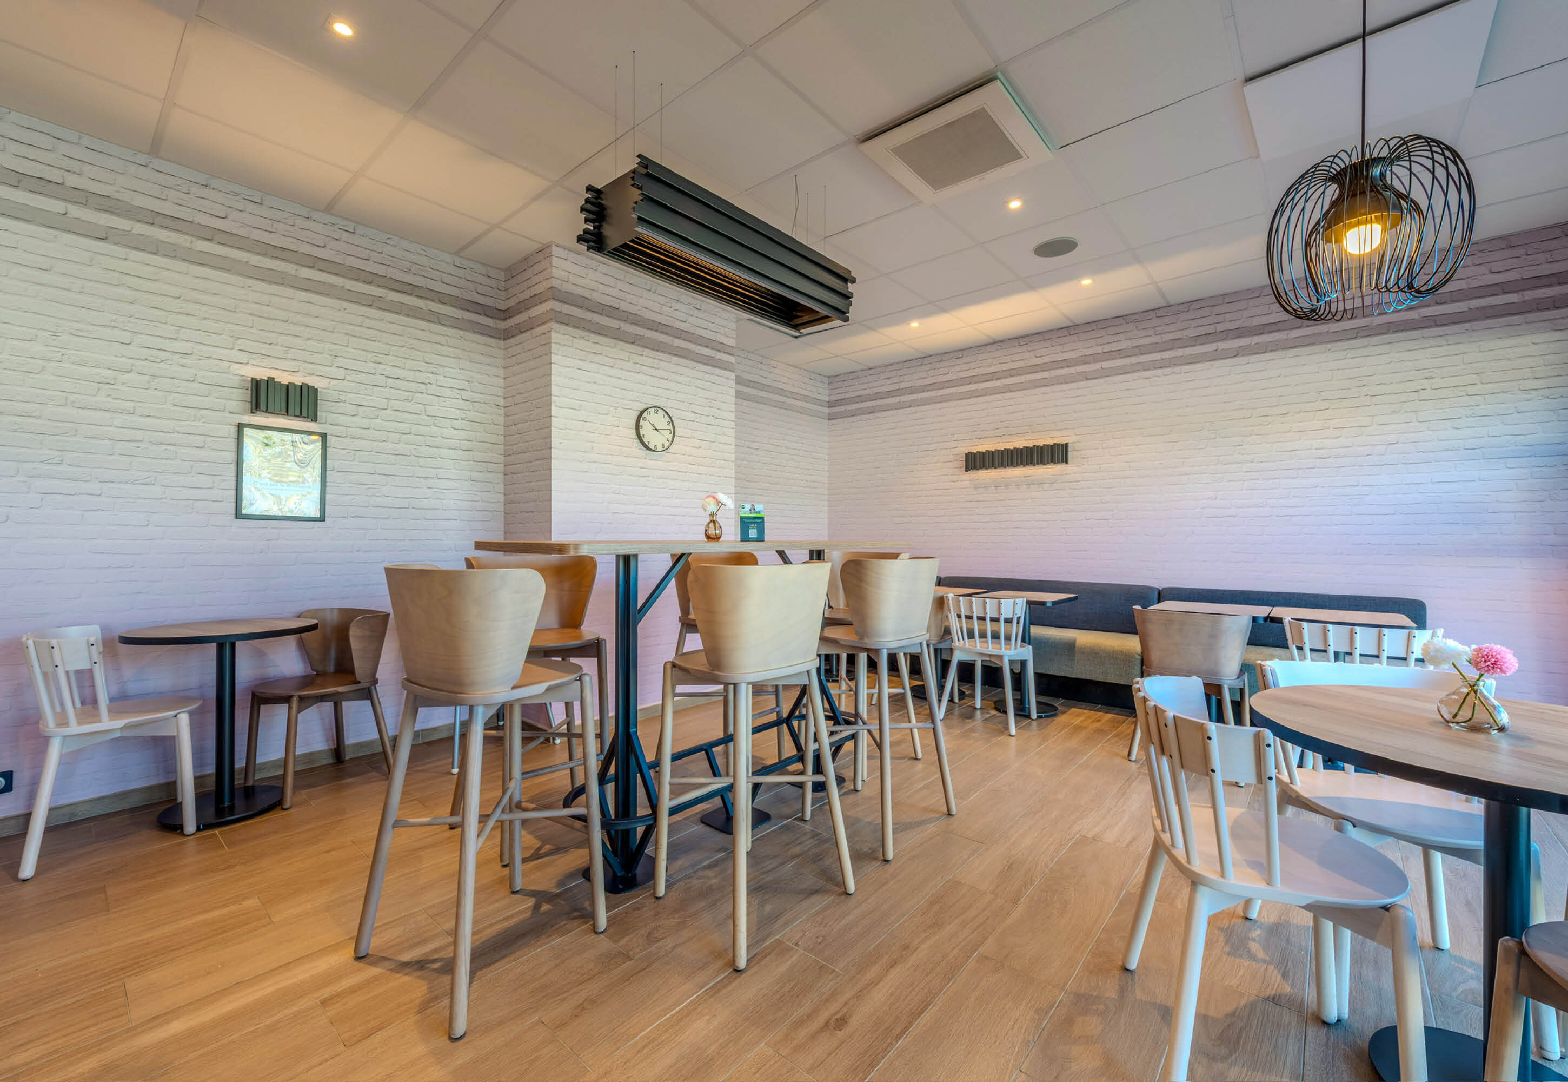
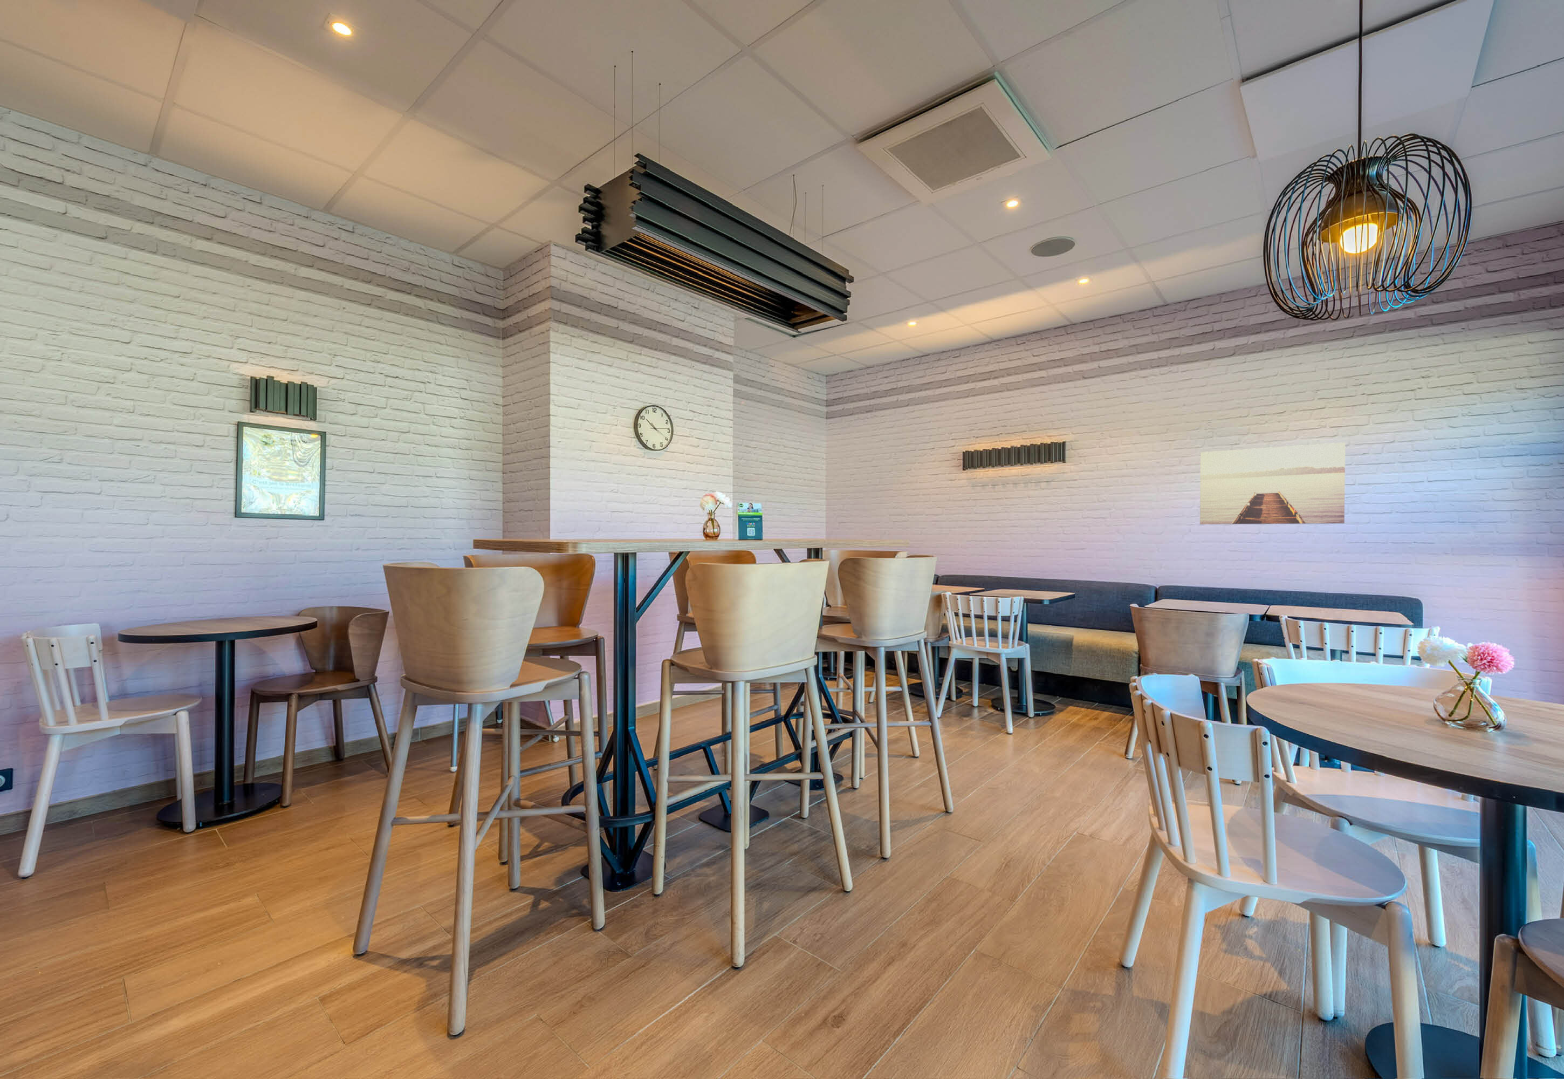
+ wall art (1268, 486)
